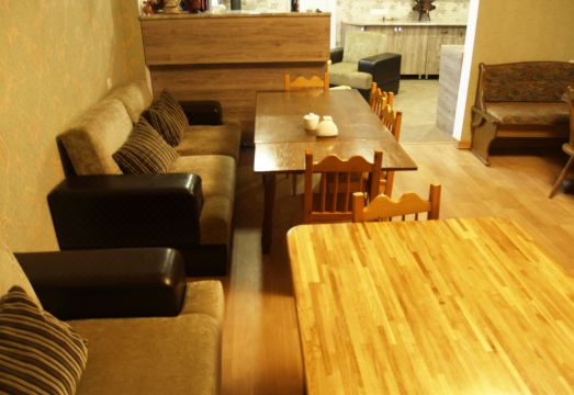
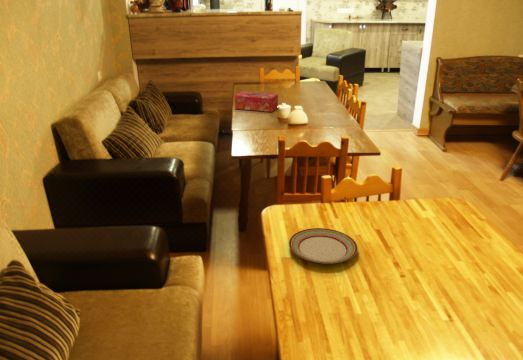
+ plate (322, 246)
+ tissue box (256, 101)
